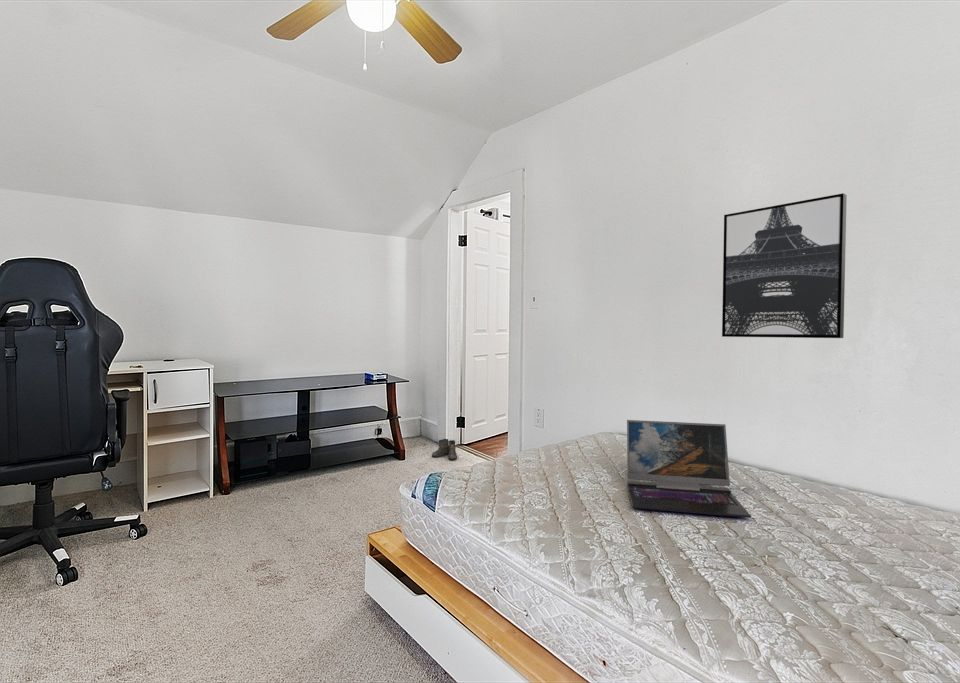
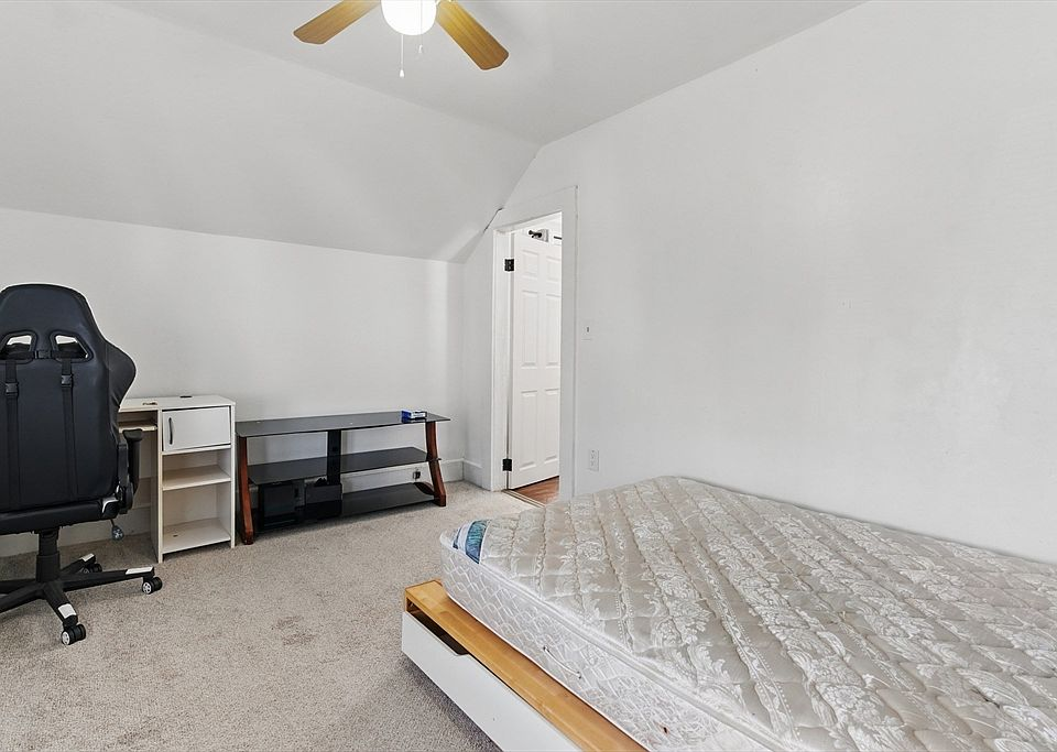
- boots (445, 448)
- laptop (682, 464)
- wall art (779, 271)
